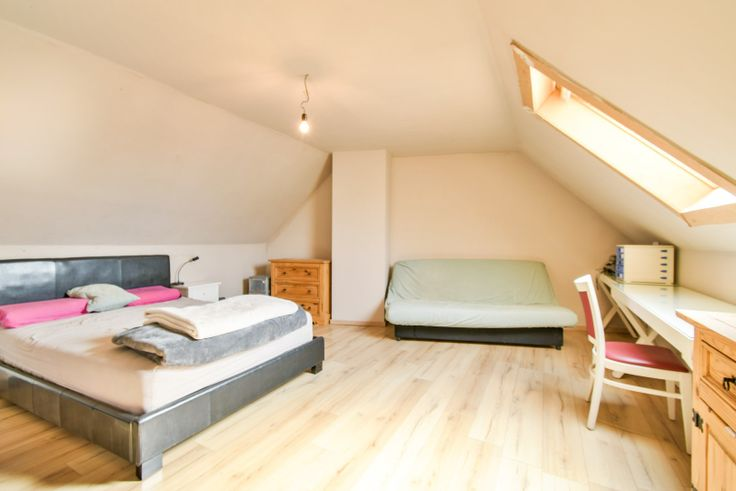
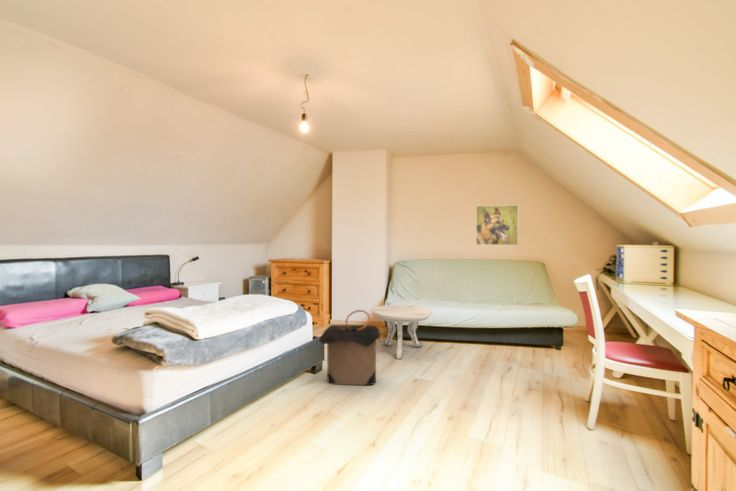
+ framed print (496, 225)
+ side table (401, 330)
+ laundry hamper (350, 346)
